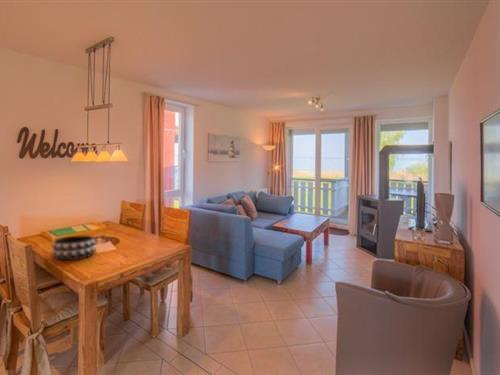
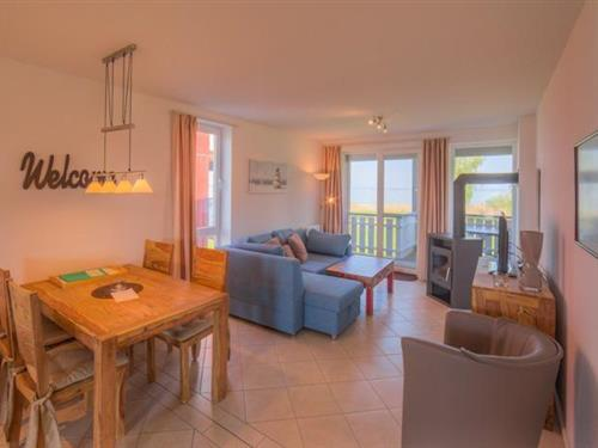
- decorative bowl (74, 247)
